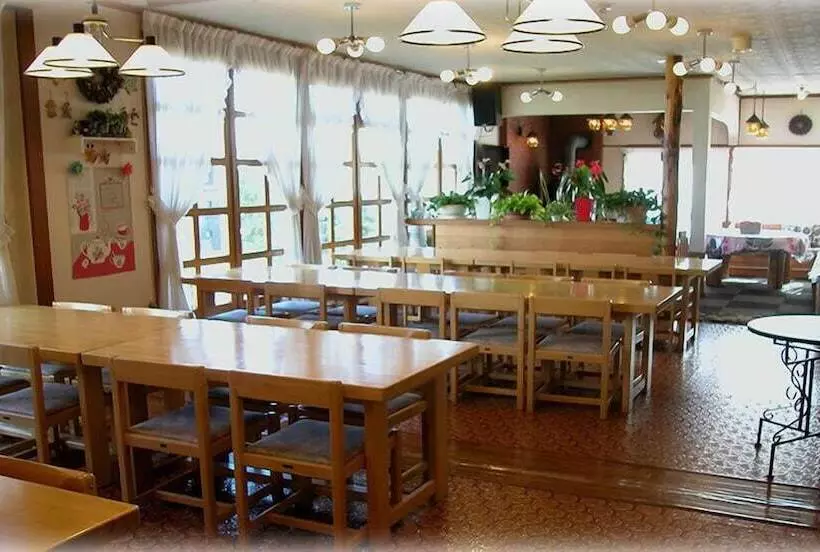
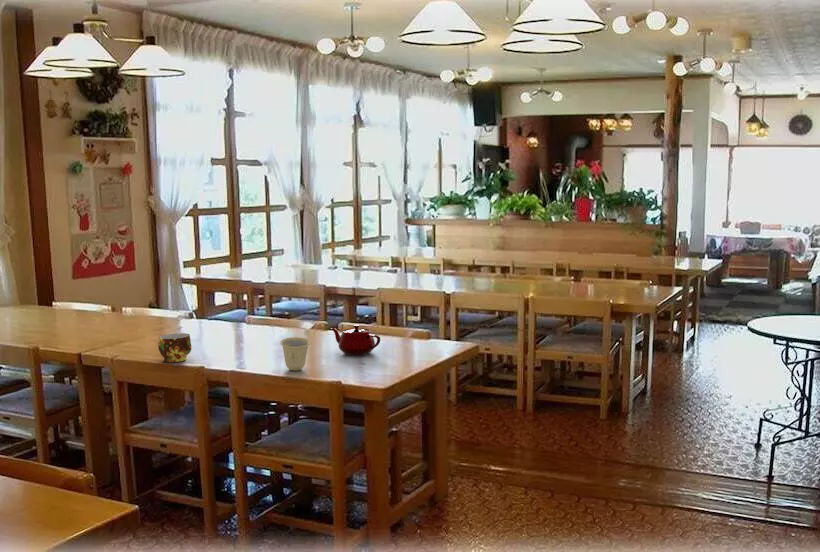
+ teapot (355, 338)
+ cup (295, 355)
+ cup (176, 347)
